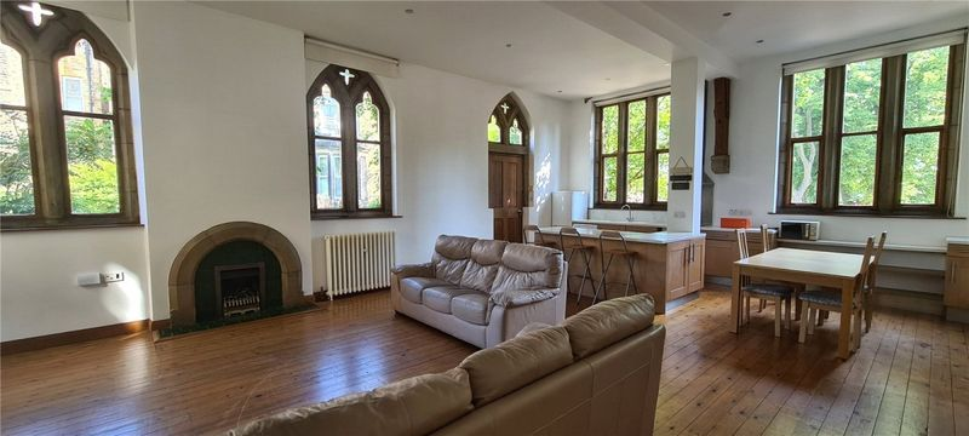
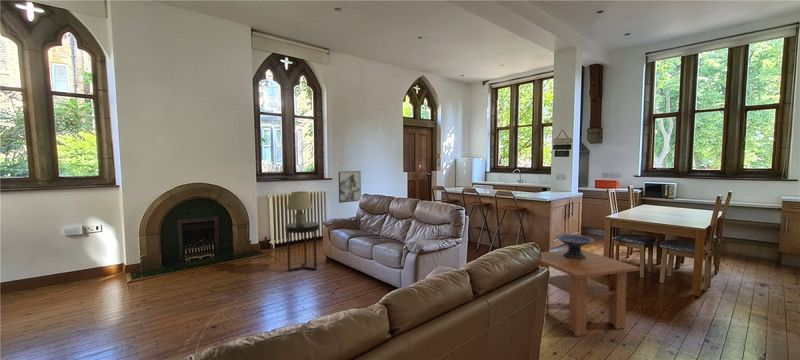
+ coffee table (578, 289)
+ table lamp (299, 207)
+ wall art (350, 186)
+ side table (304, 246)
+ decorative bowl (574, 246)
